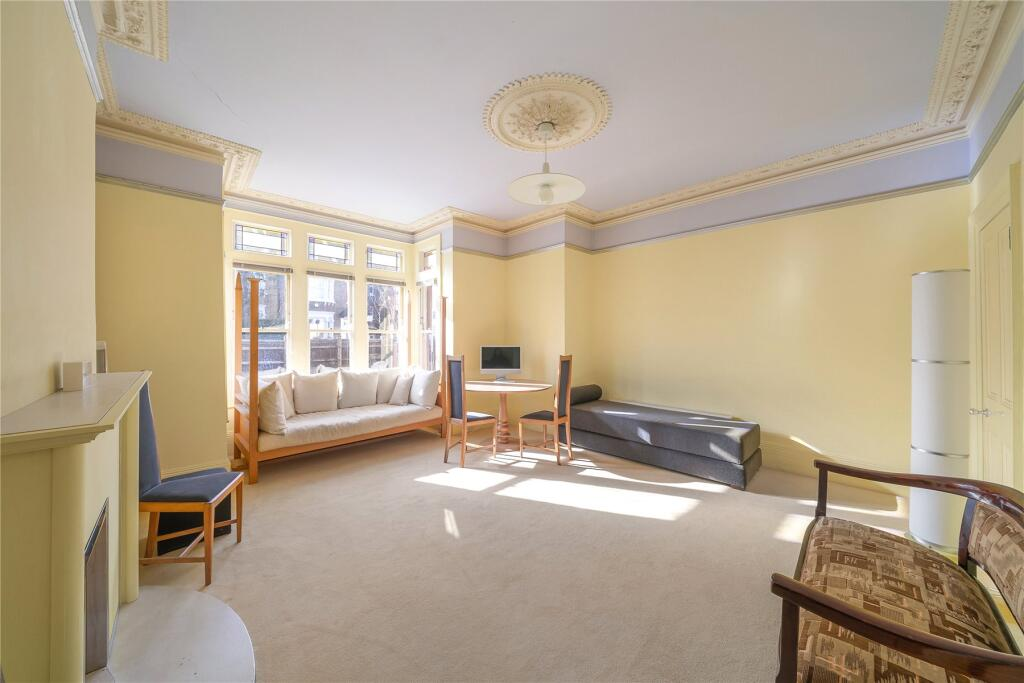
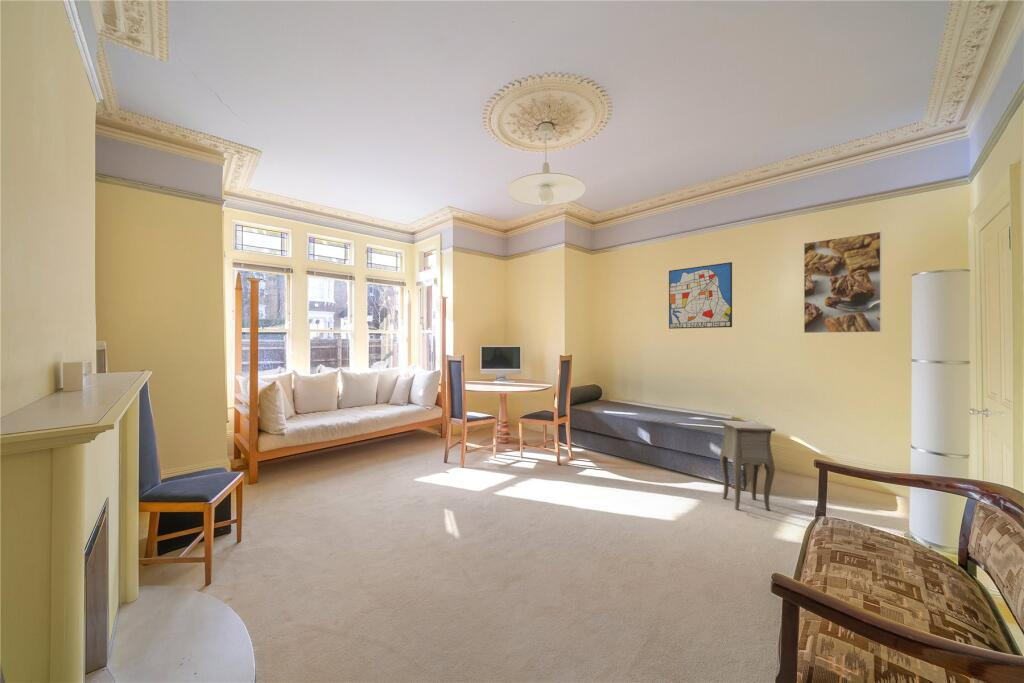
+ side table (746, 462)
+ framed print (840, 285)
+ wall art (698, 297)
